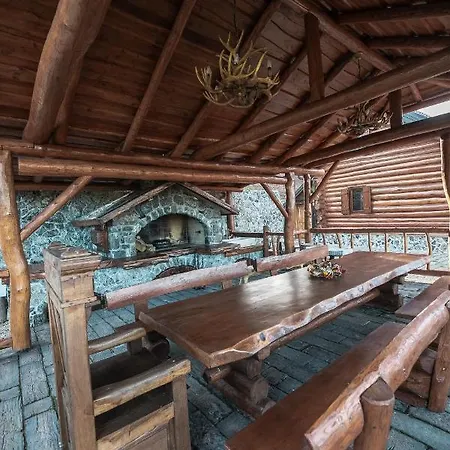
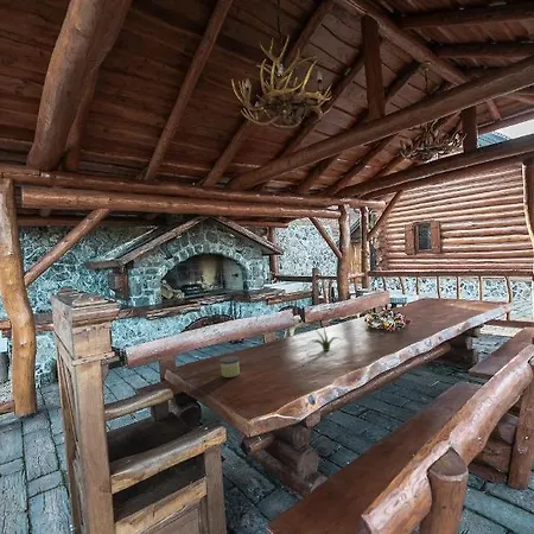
+ candle (229, 367)
+ plant (320, 335)
